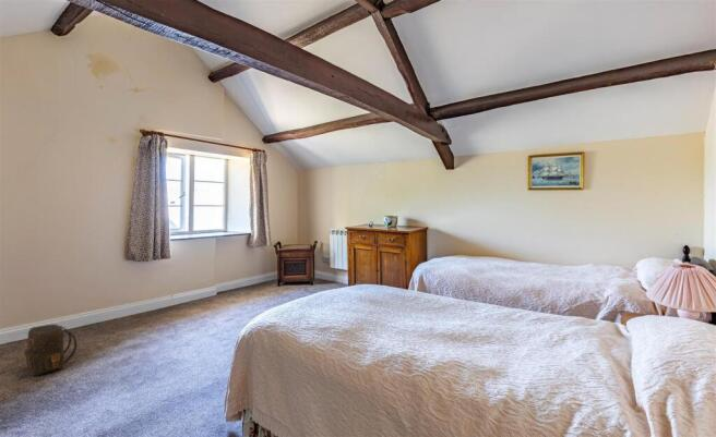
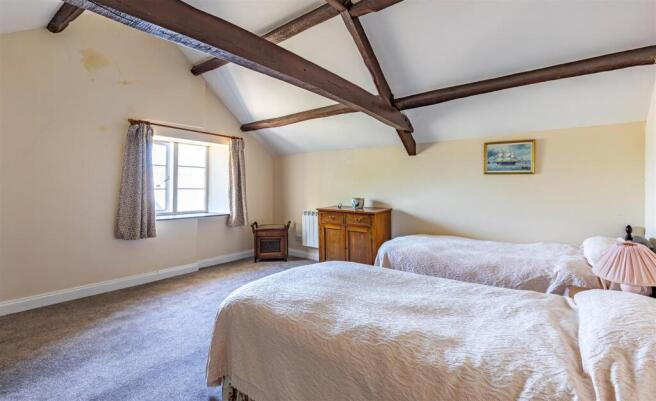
- backpack (50, 347)
